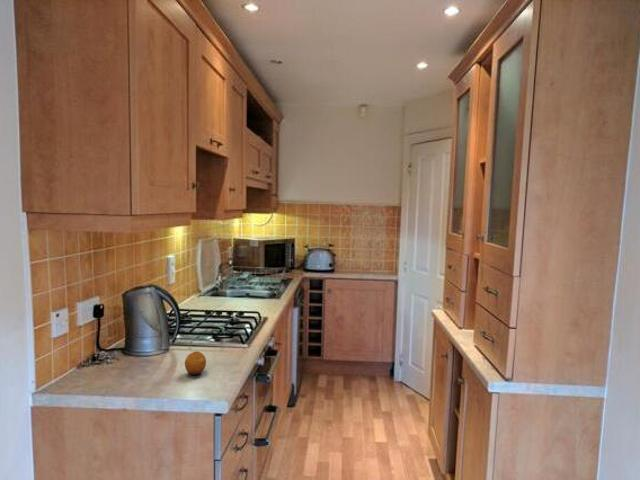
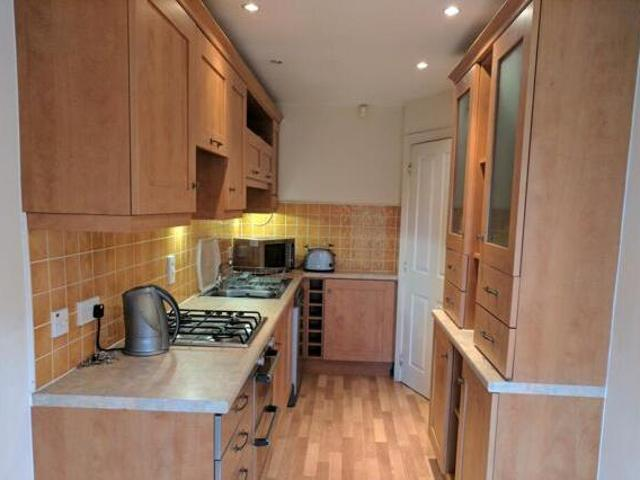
- fruit (195, 362)
